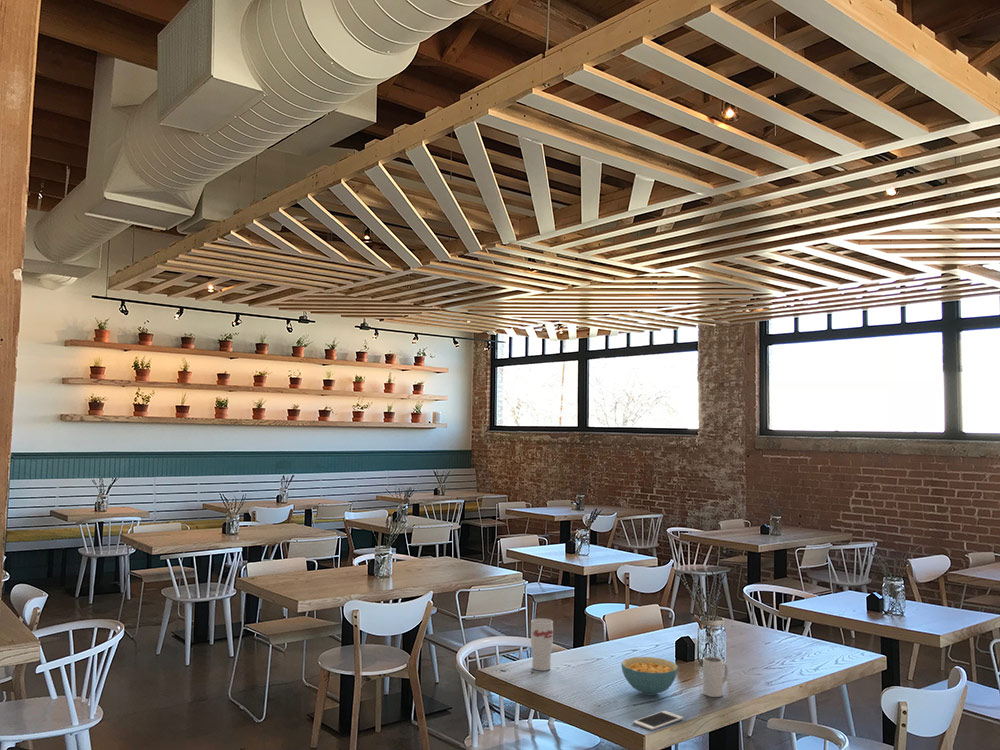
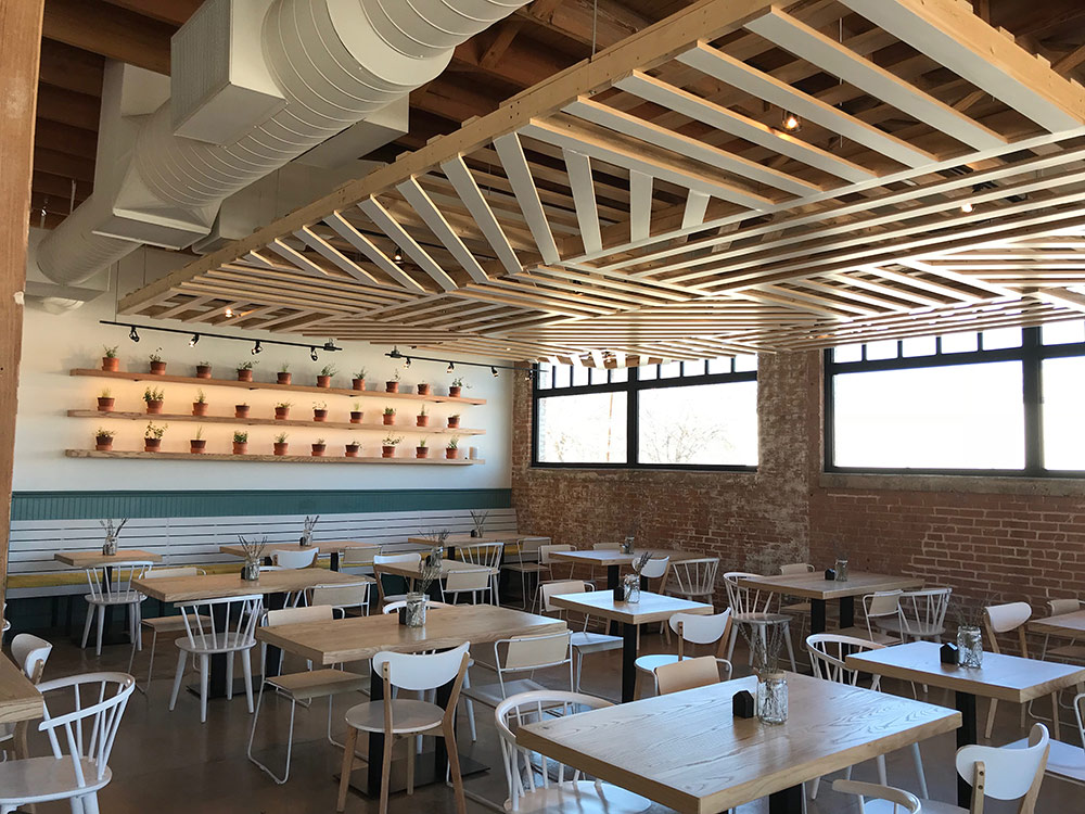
- cereal bowl (649, 678)
- cup (541, 644)
- cell phone (658, 720)
- mug (716, 676)
